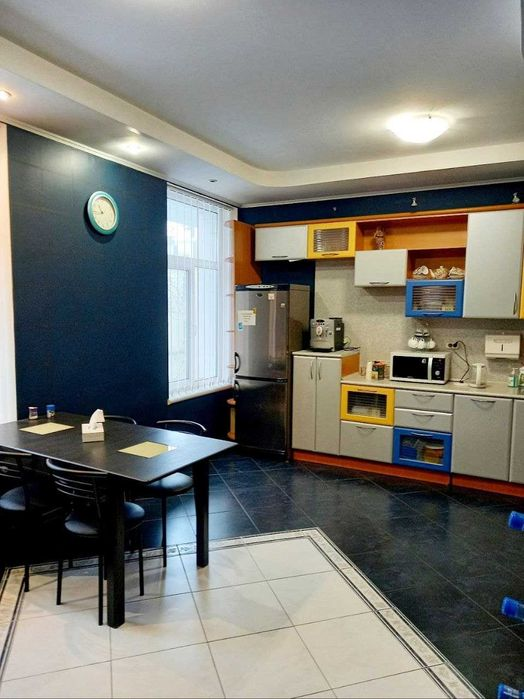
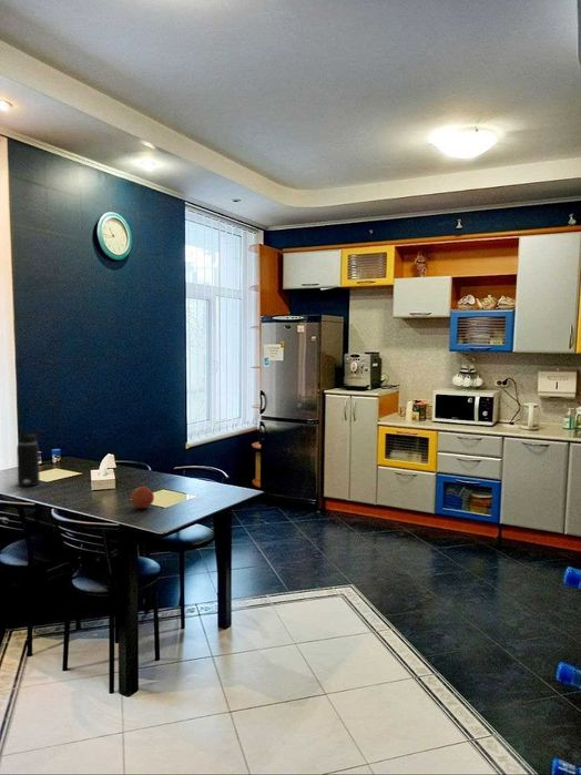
+ water bottle (30, 455)
+ fruit (142, 497)
